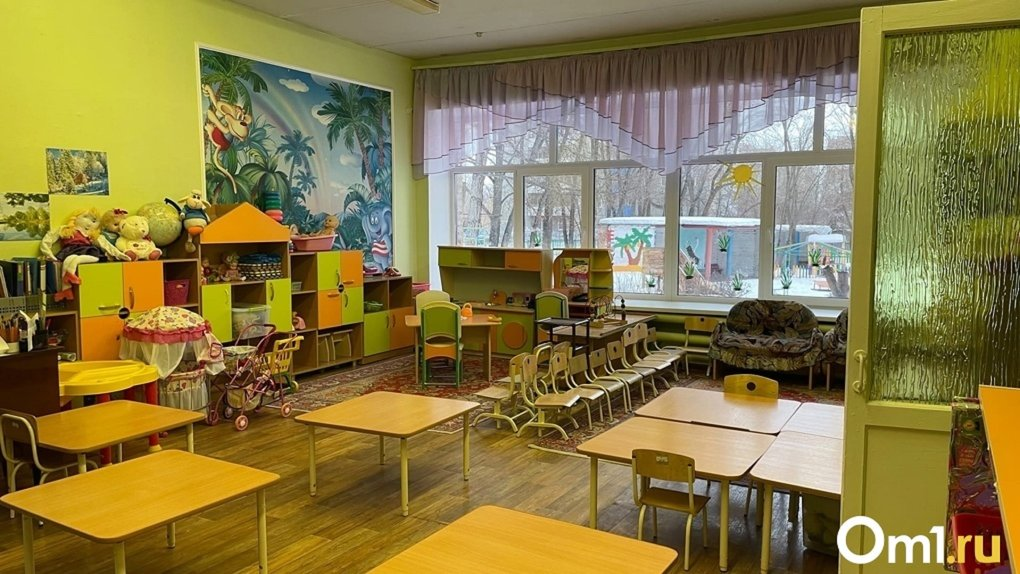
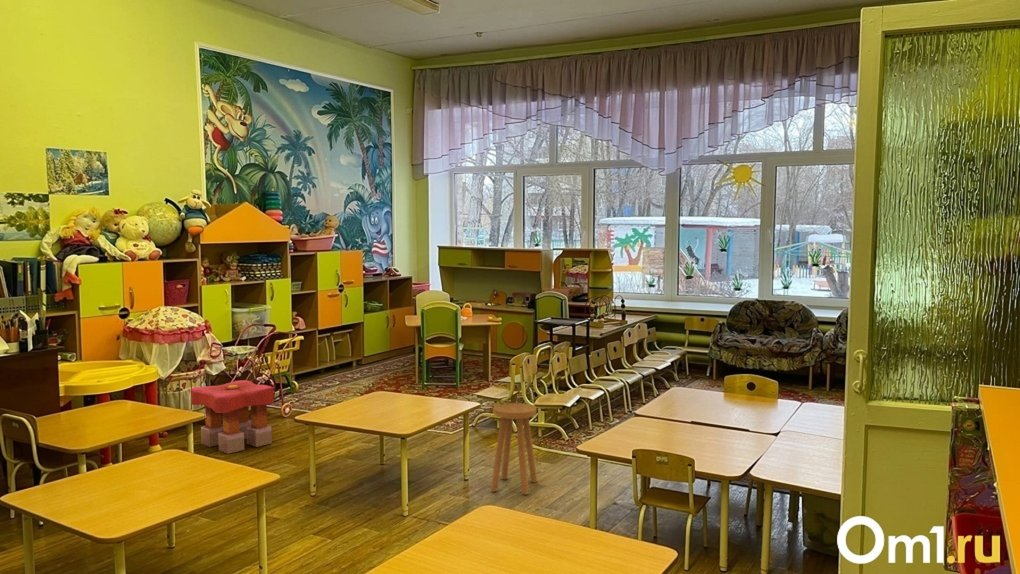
+ stool (518, 447)
+ stool (232, 414)
